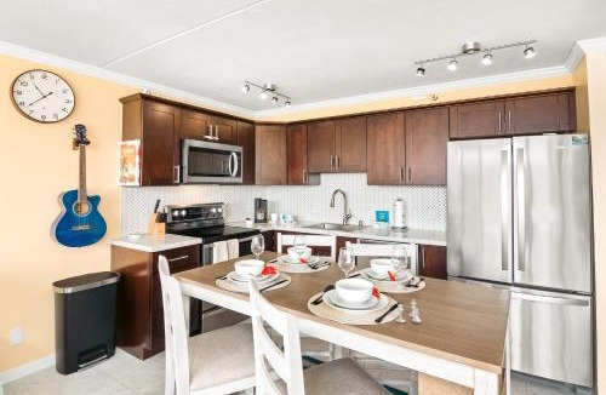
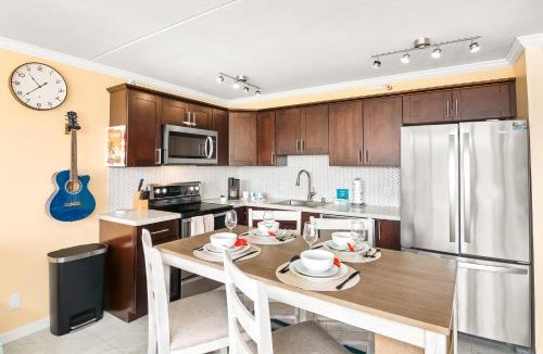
- salt and pepper shaker set (412, 310)
